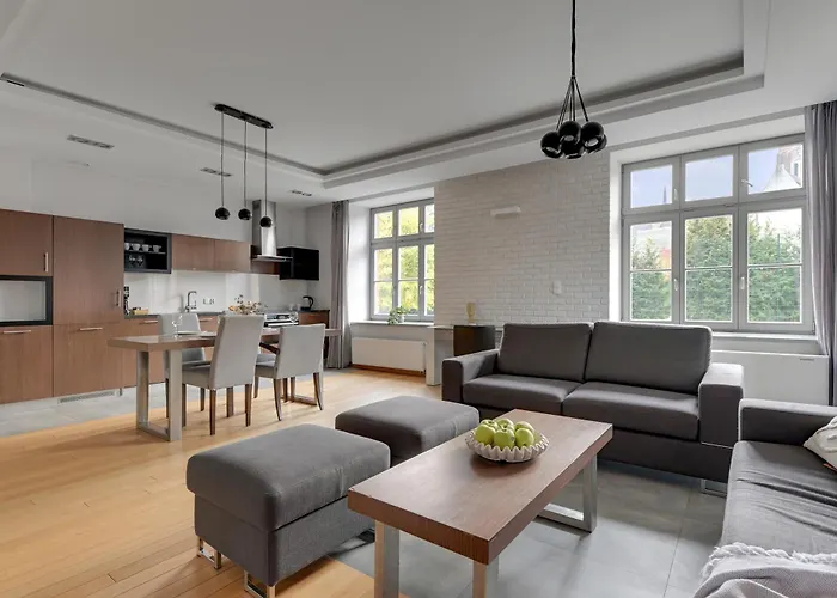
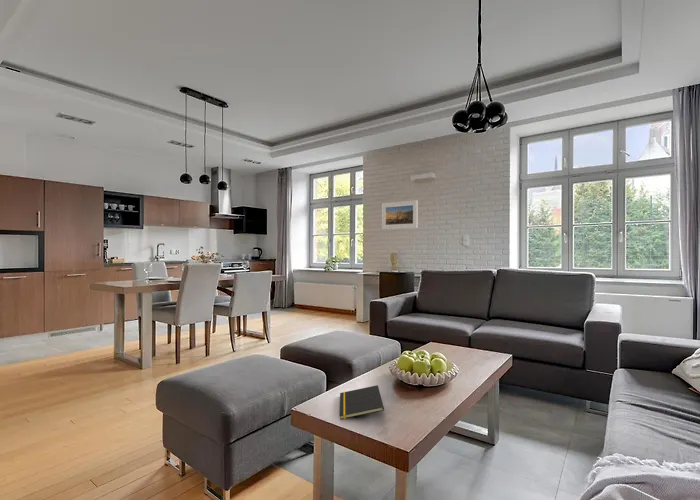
+ notepad (360, 401)
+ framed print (399, 215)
